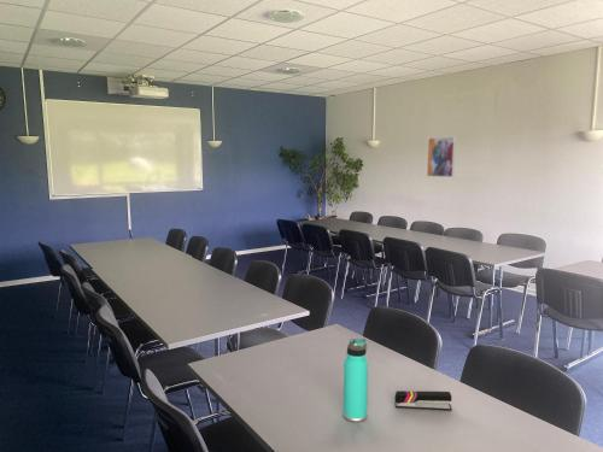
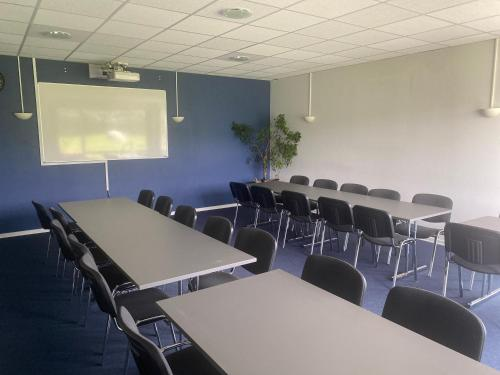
- wall art (440, 157)
- stapler (422, 399)
- thermos bottle (355, 377)
